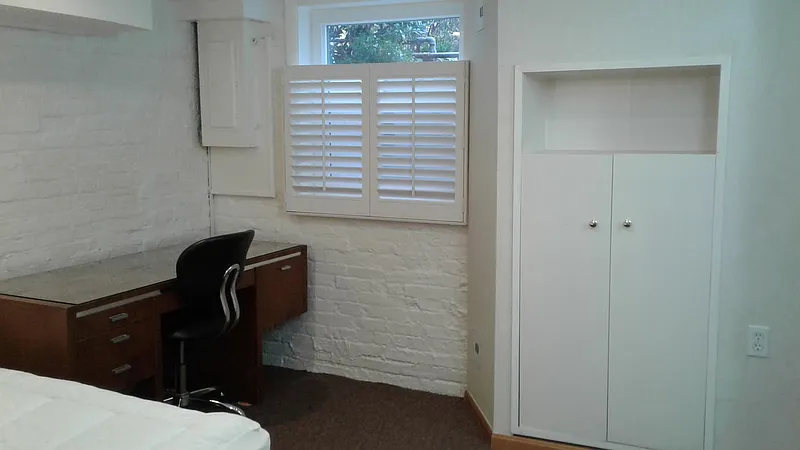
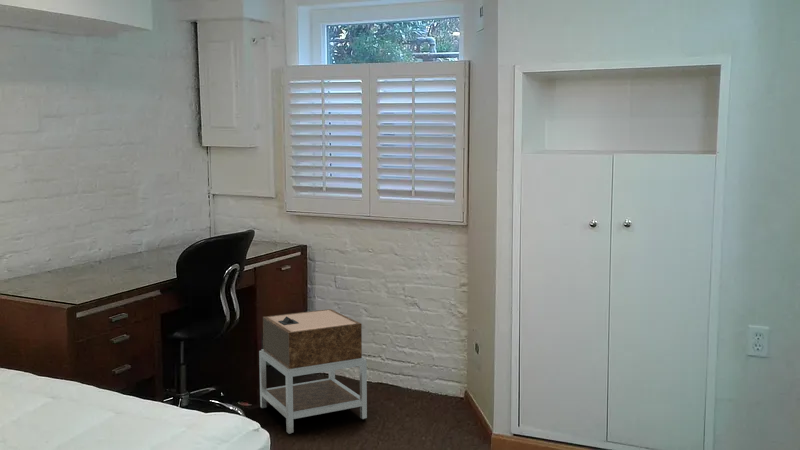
+ nightstand (311, 364)
